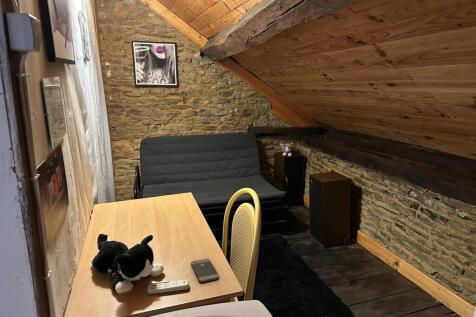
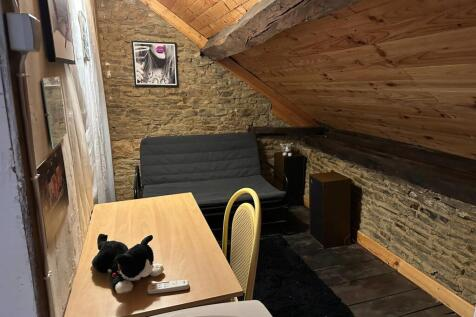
- smartphone (204, 269)
